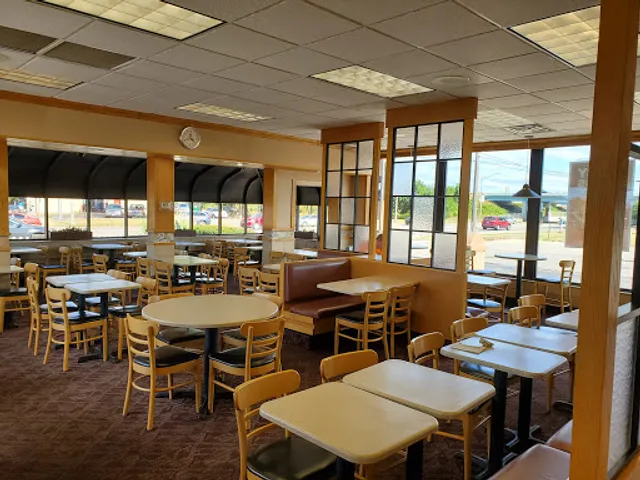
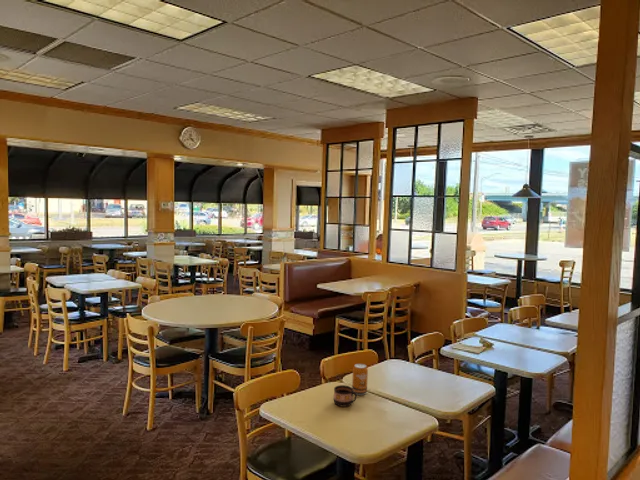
+ cup (343, 396)
+ soda can (359, 379)
